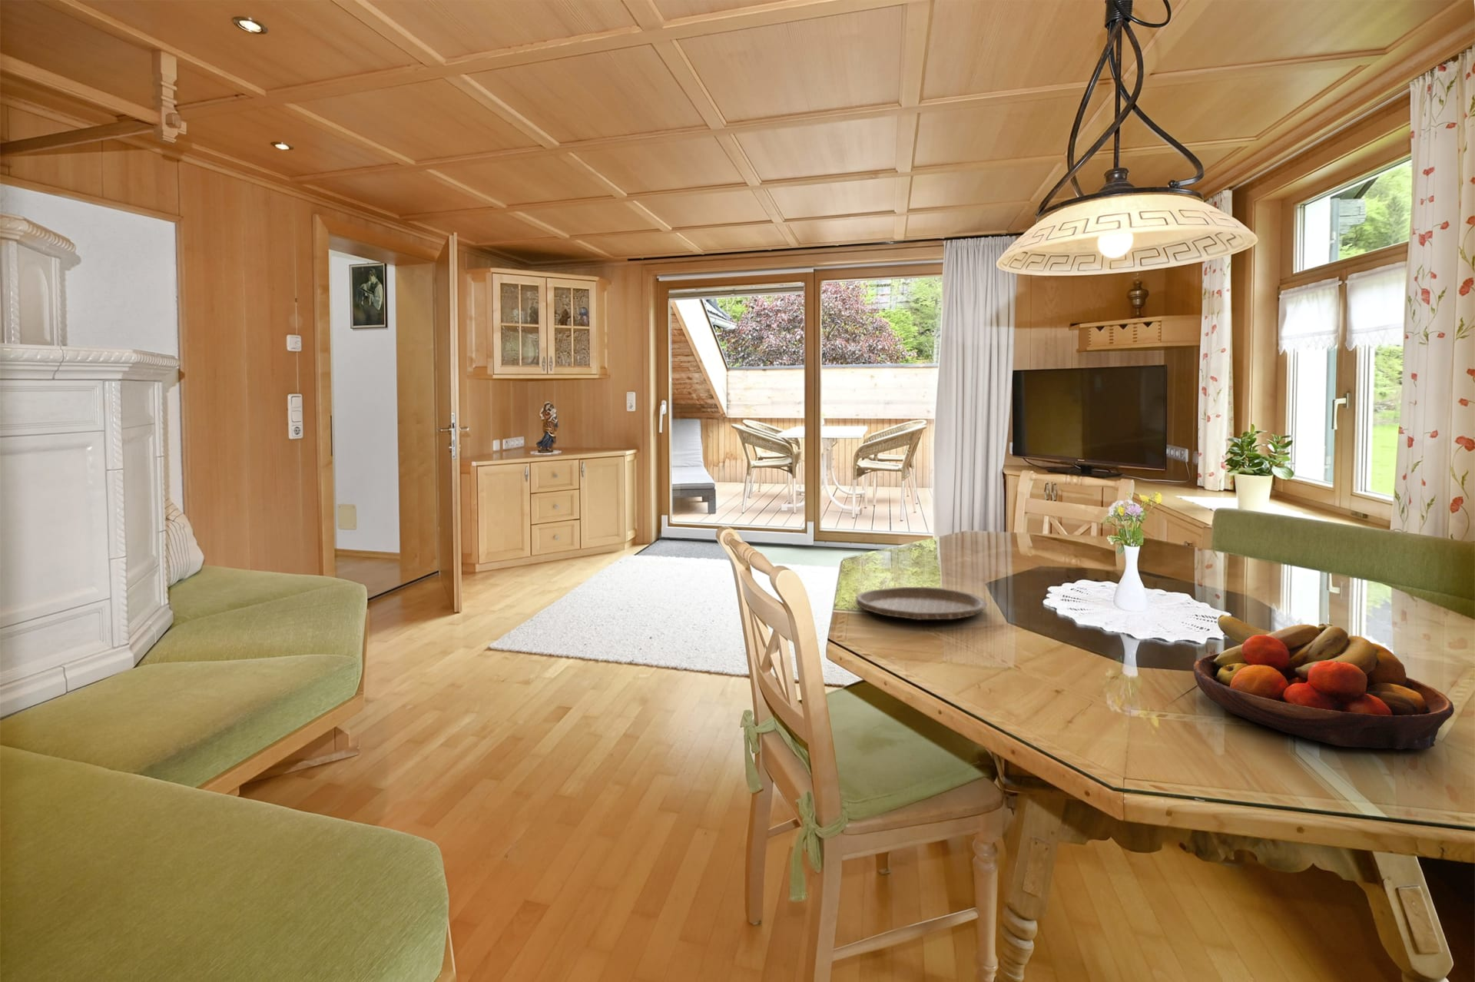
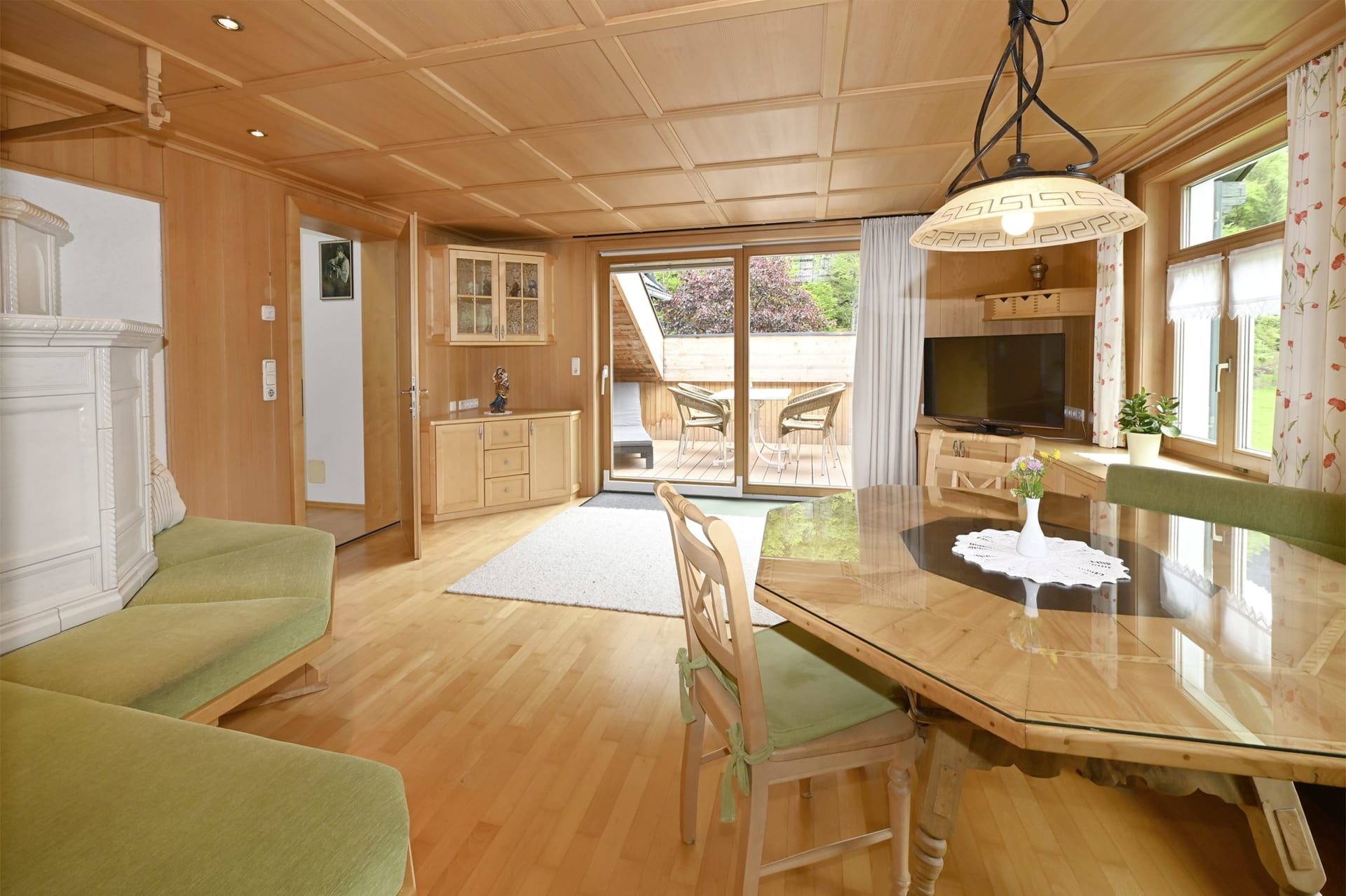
- fruit bowl (1310, 671)
- plate (919, 603)
